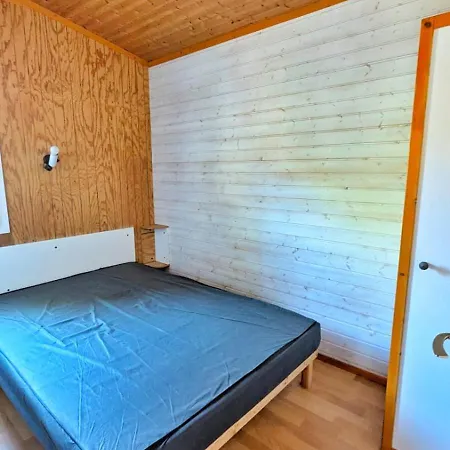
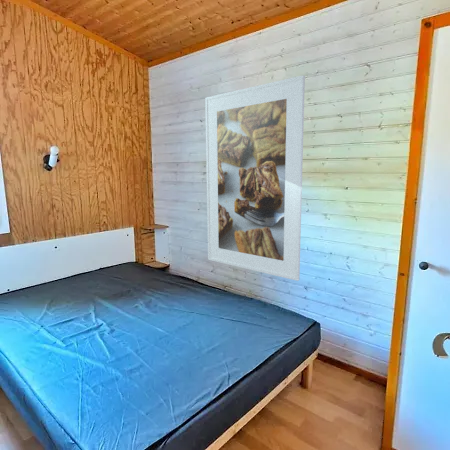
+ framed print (248, 182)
